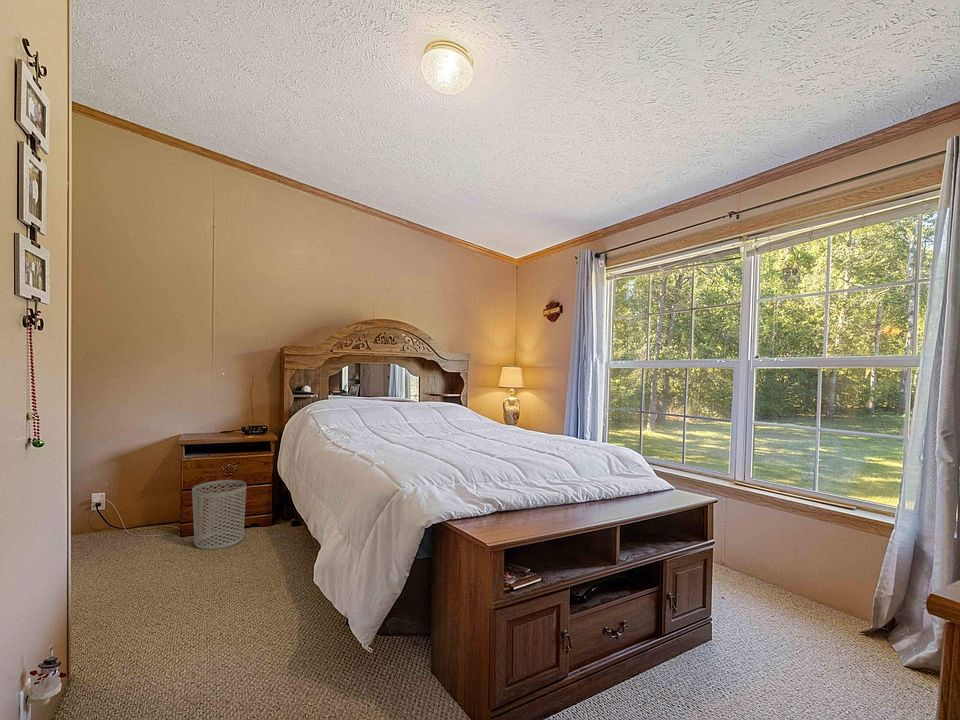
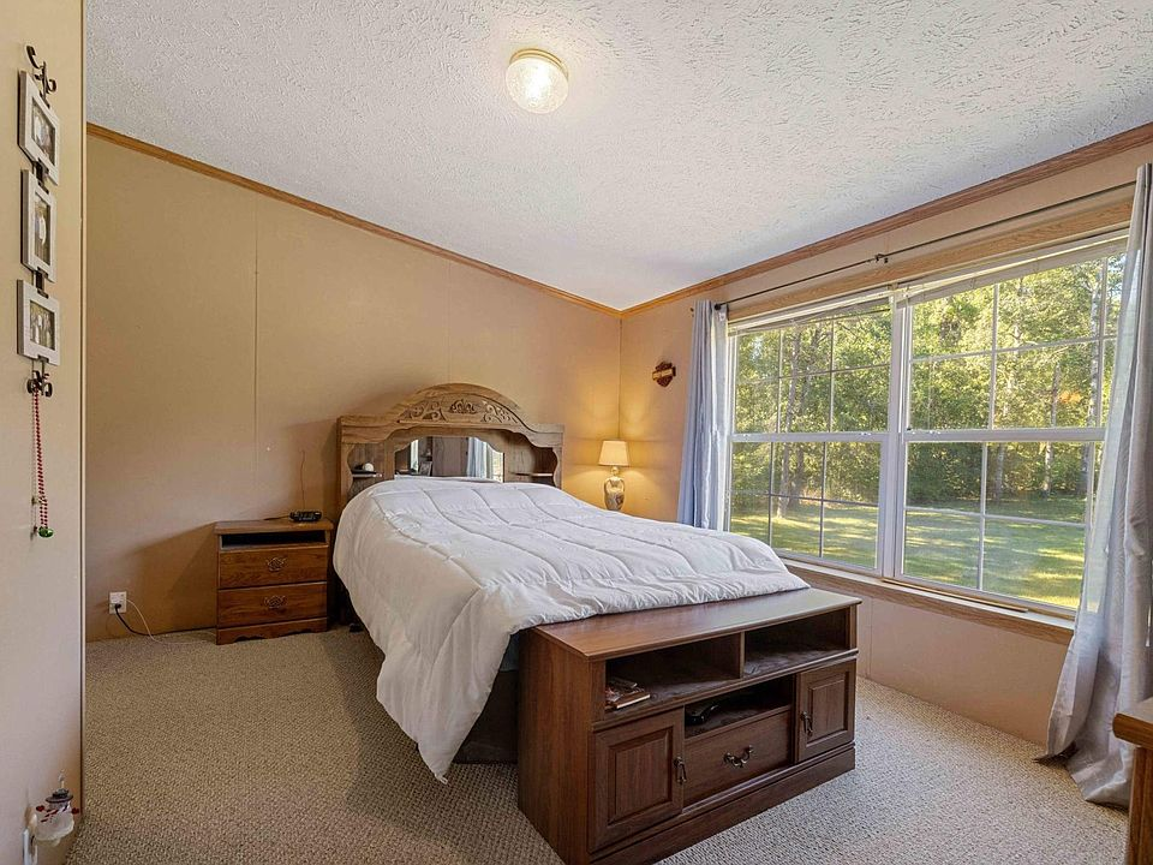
- waste bin (219, 513)
